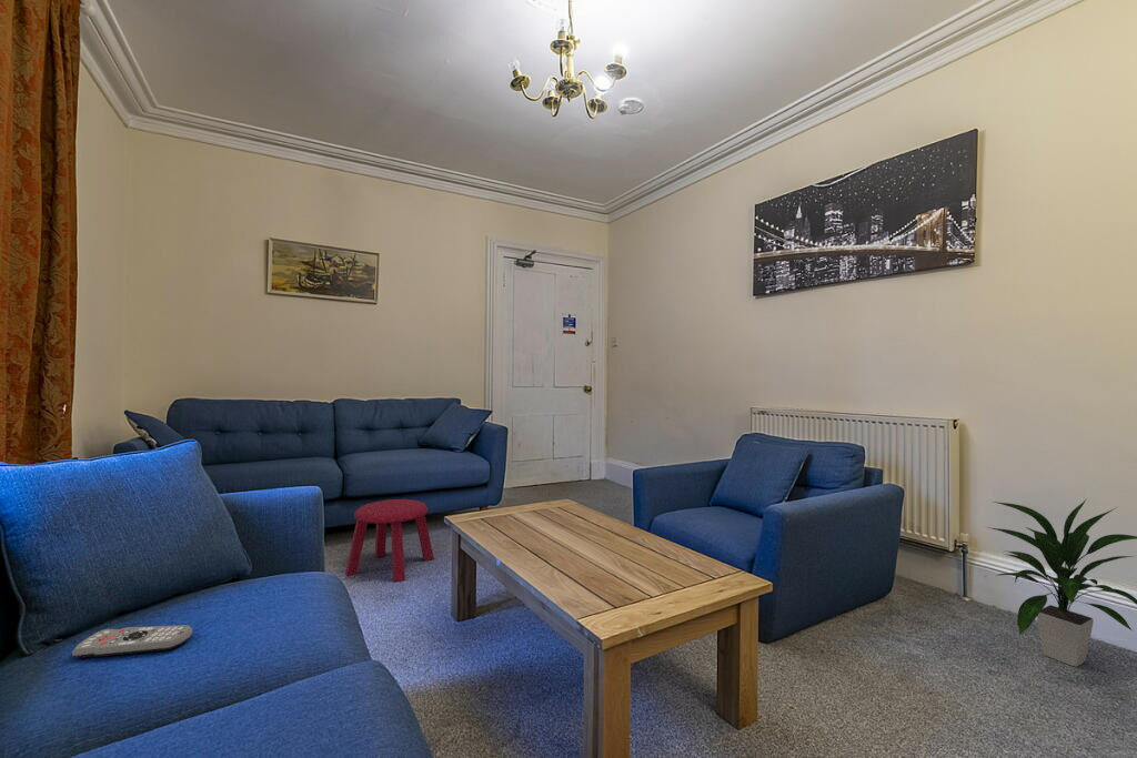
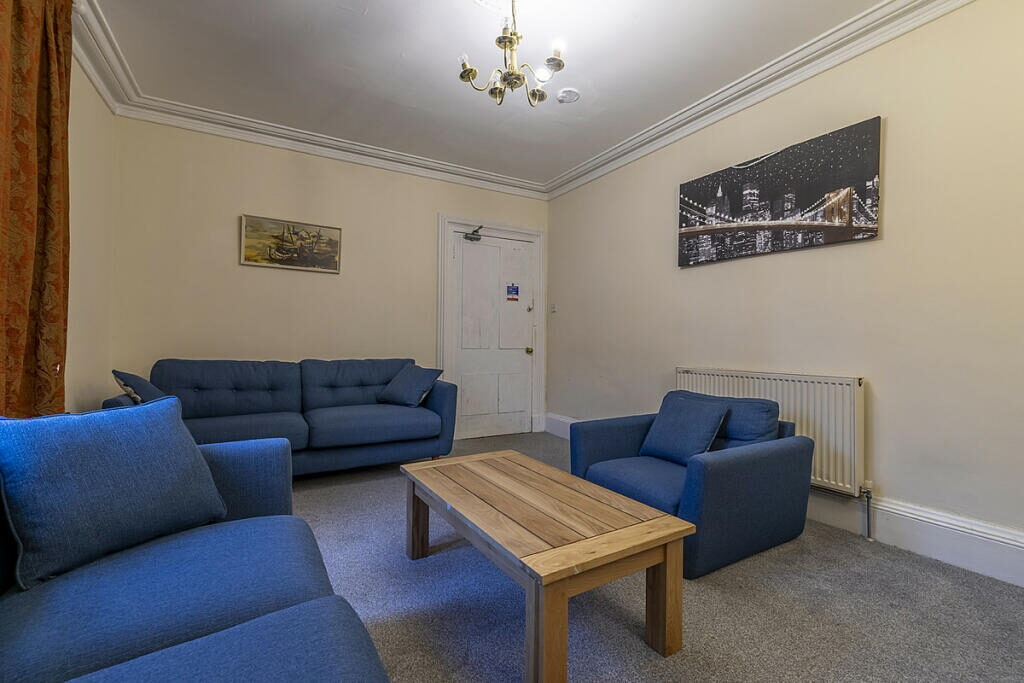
- remote control (137, 640)
- stool (391, 536)
- indoor plant (1058, 576)
